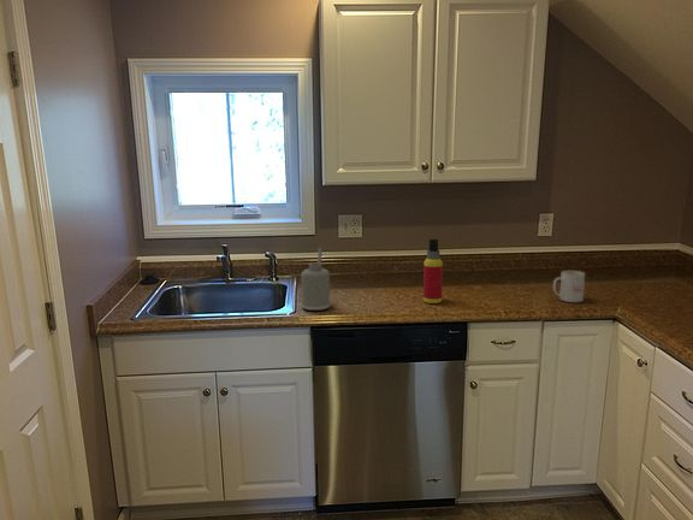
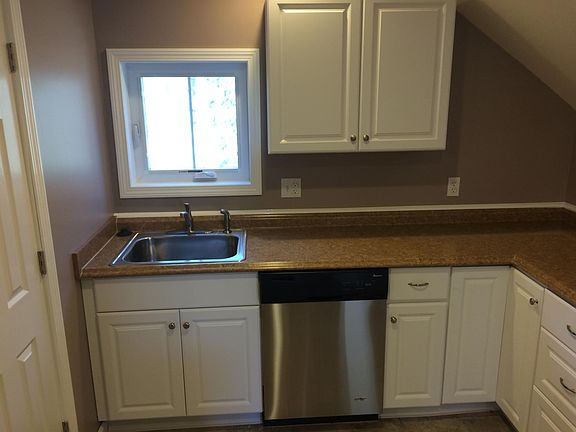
- soap dispenser (316, 278)
- spray bottle (432, 270)
- mug (568, 286)
